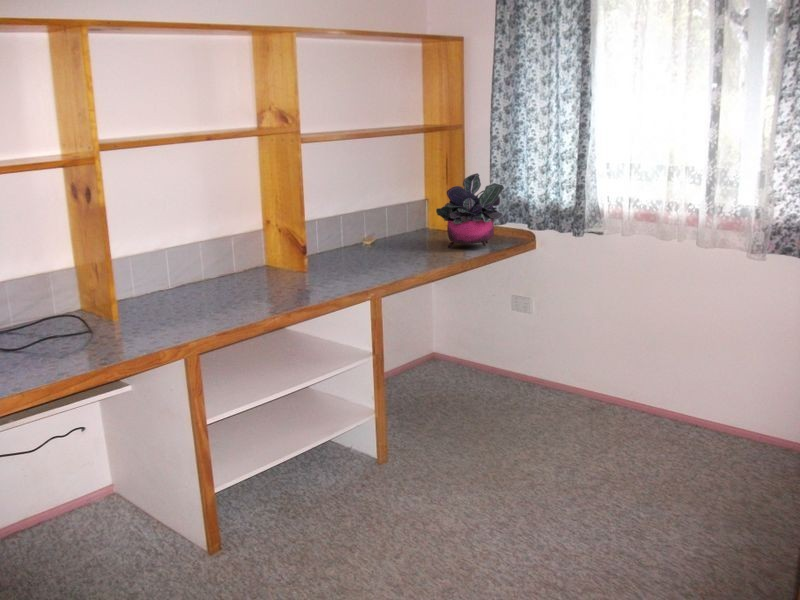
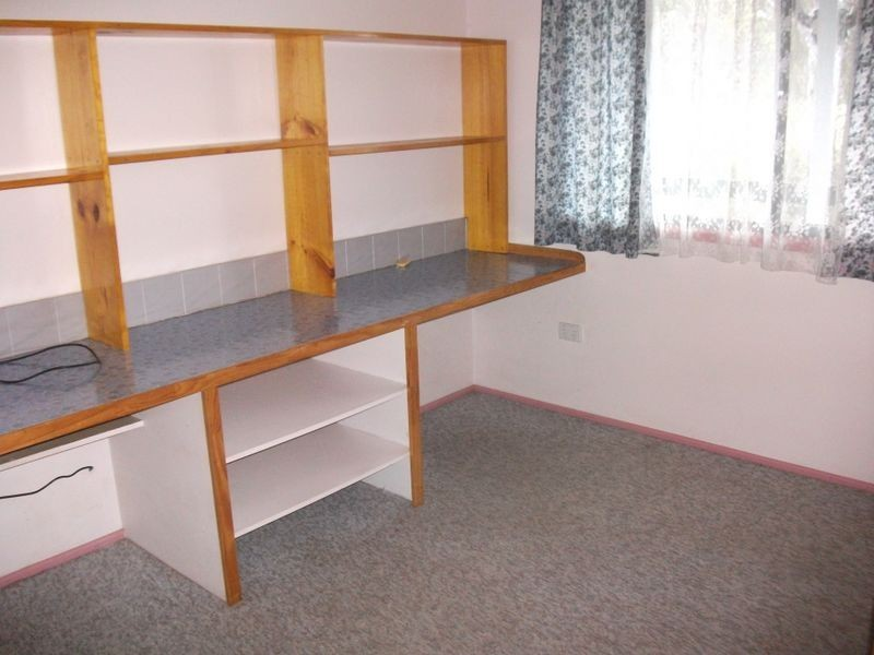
- potted plant (470, 210)
